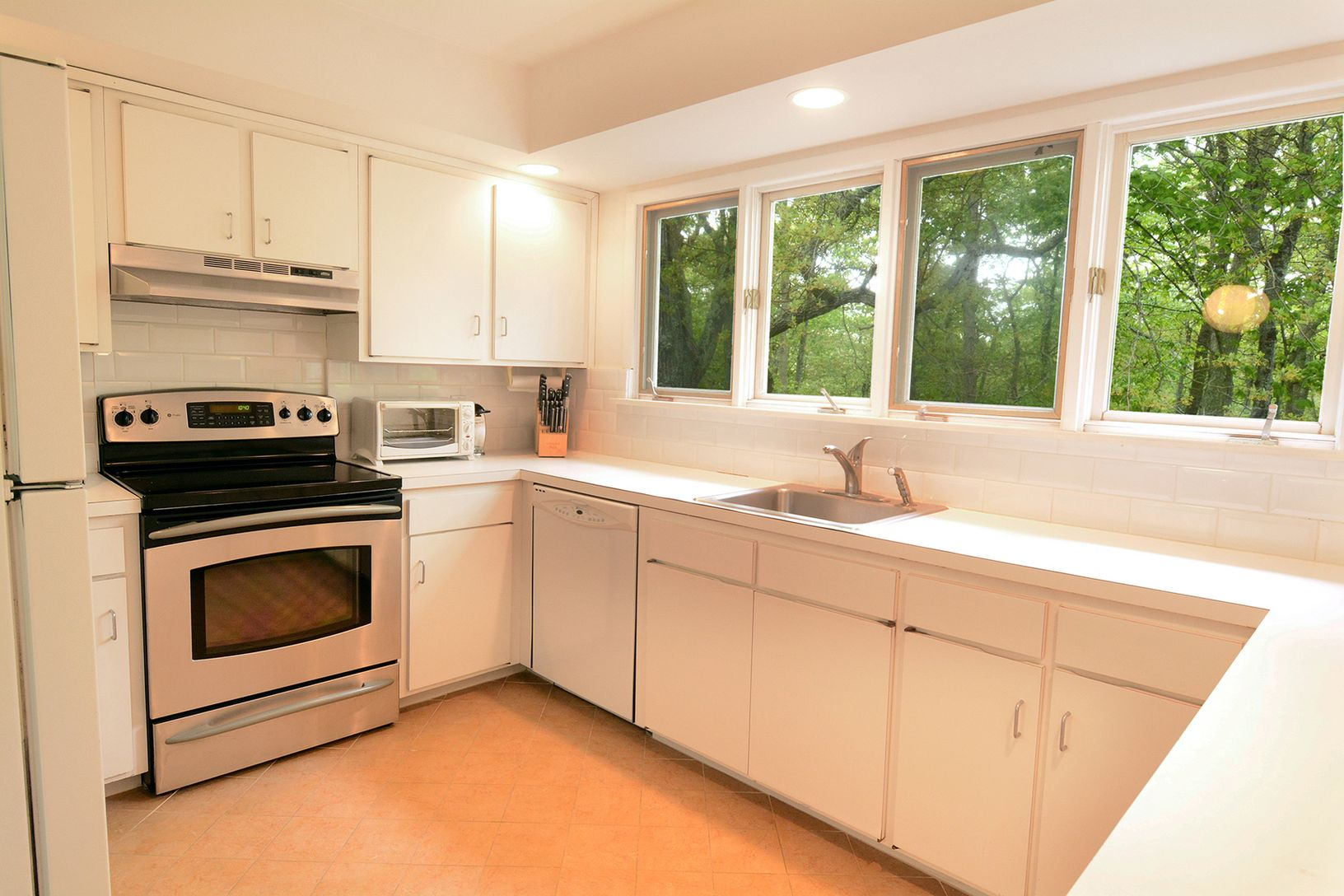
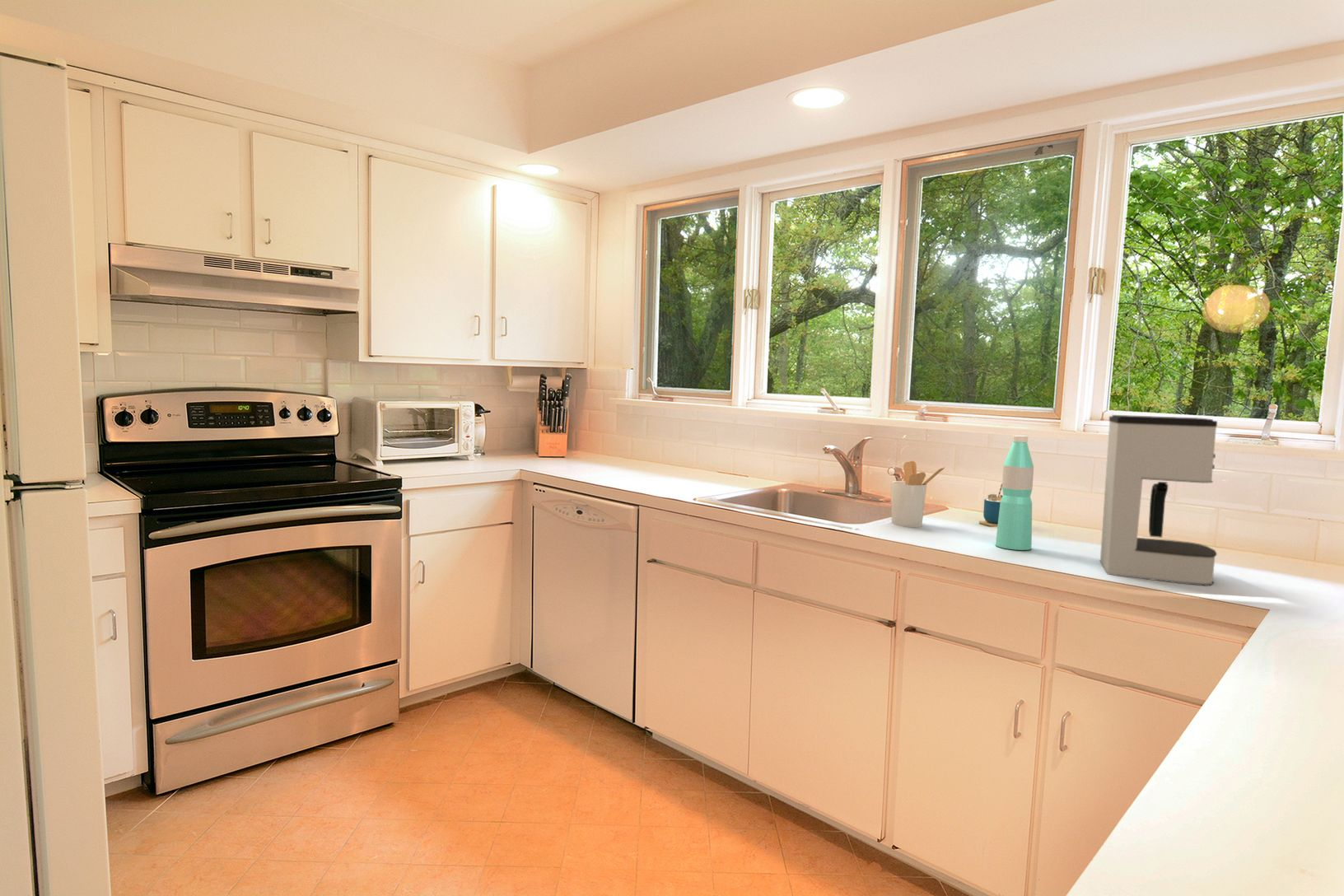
+ cup (996, 504)
+ coffee maker (1160, 495)
+ utensil holder (917, 494)
+ water bottle (1016, 491)
